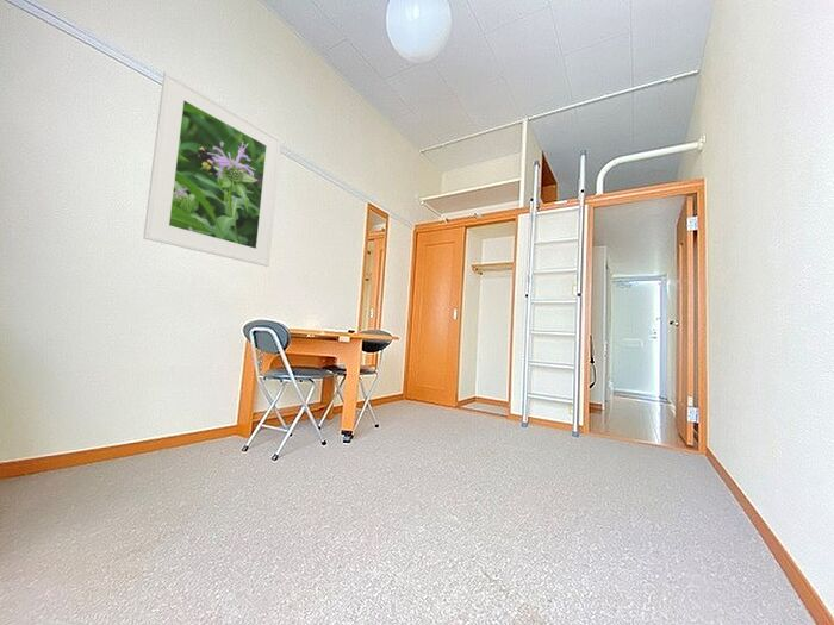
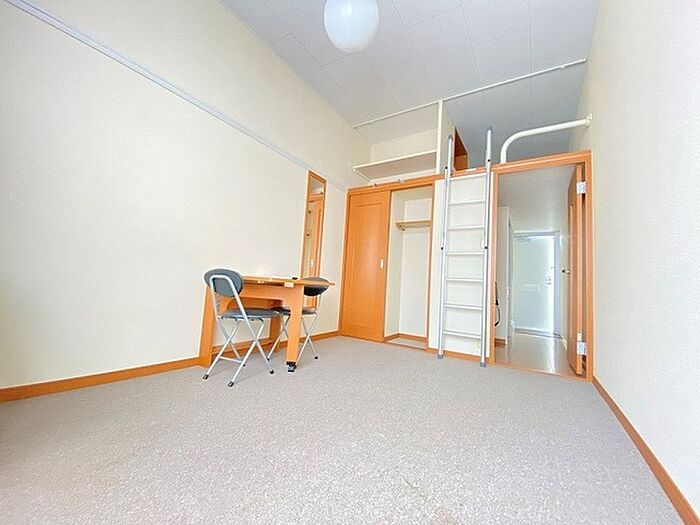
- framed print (223, 181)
